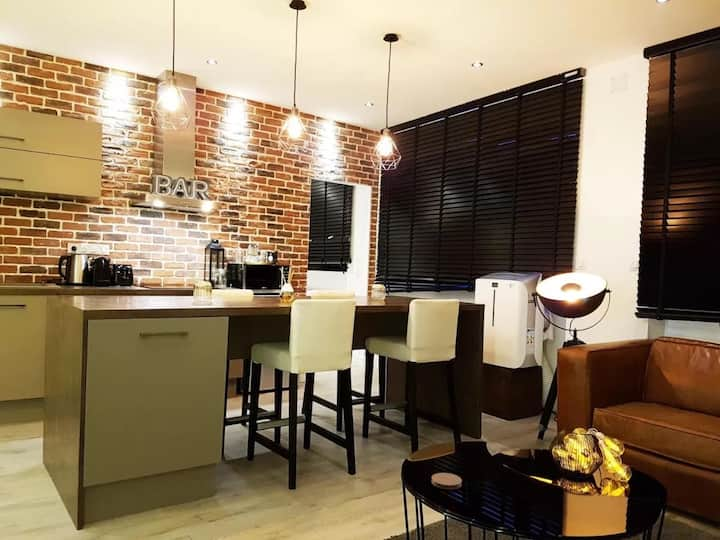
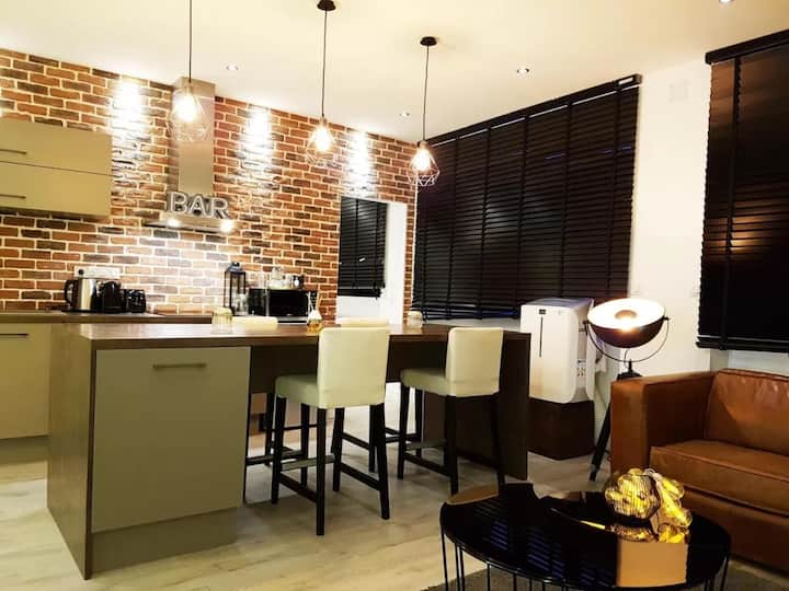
- coaster (446, 480)
